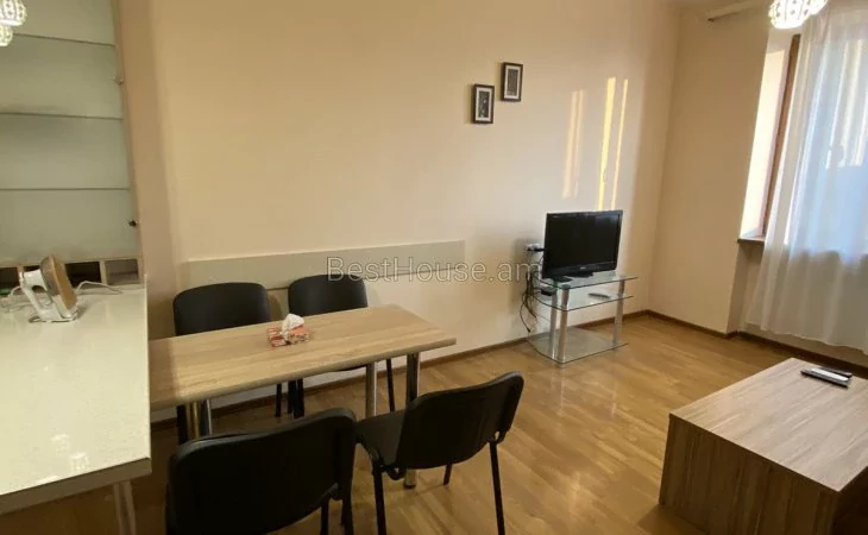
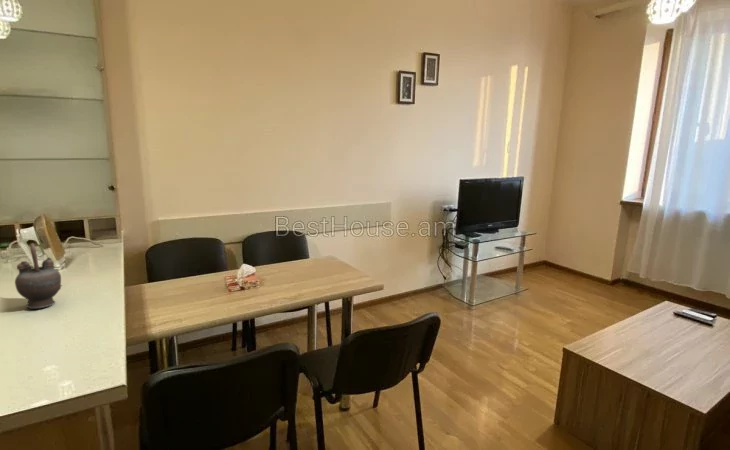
+ teapot (38, 273)
